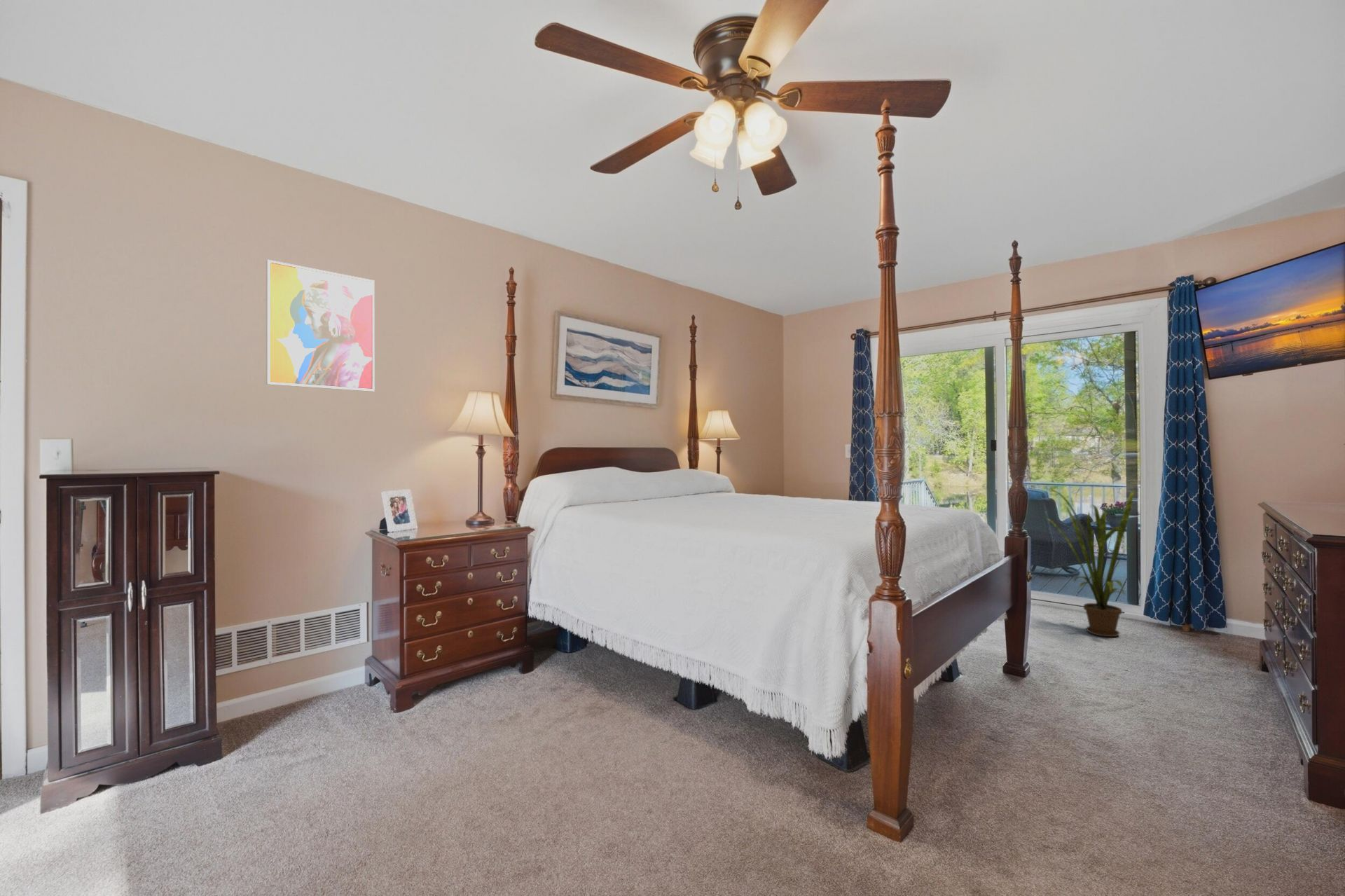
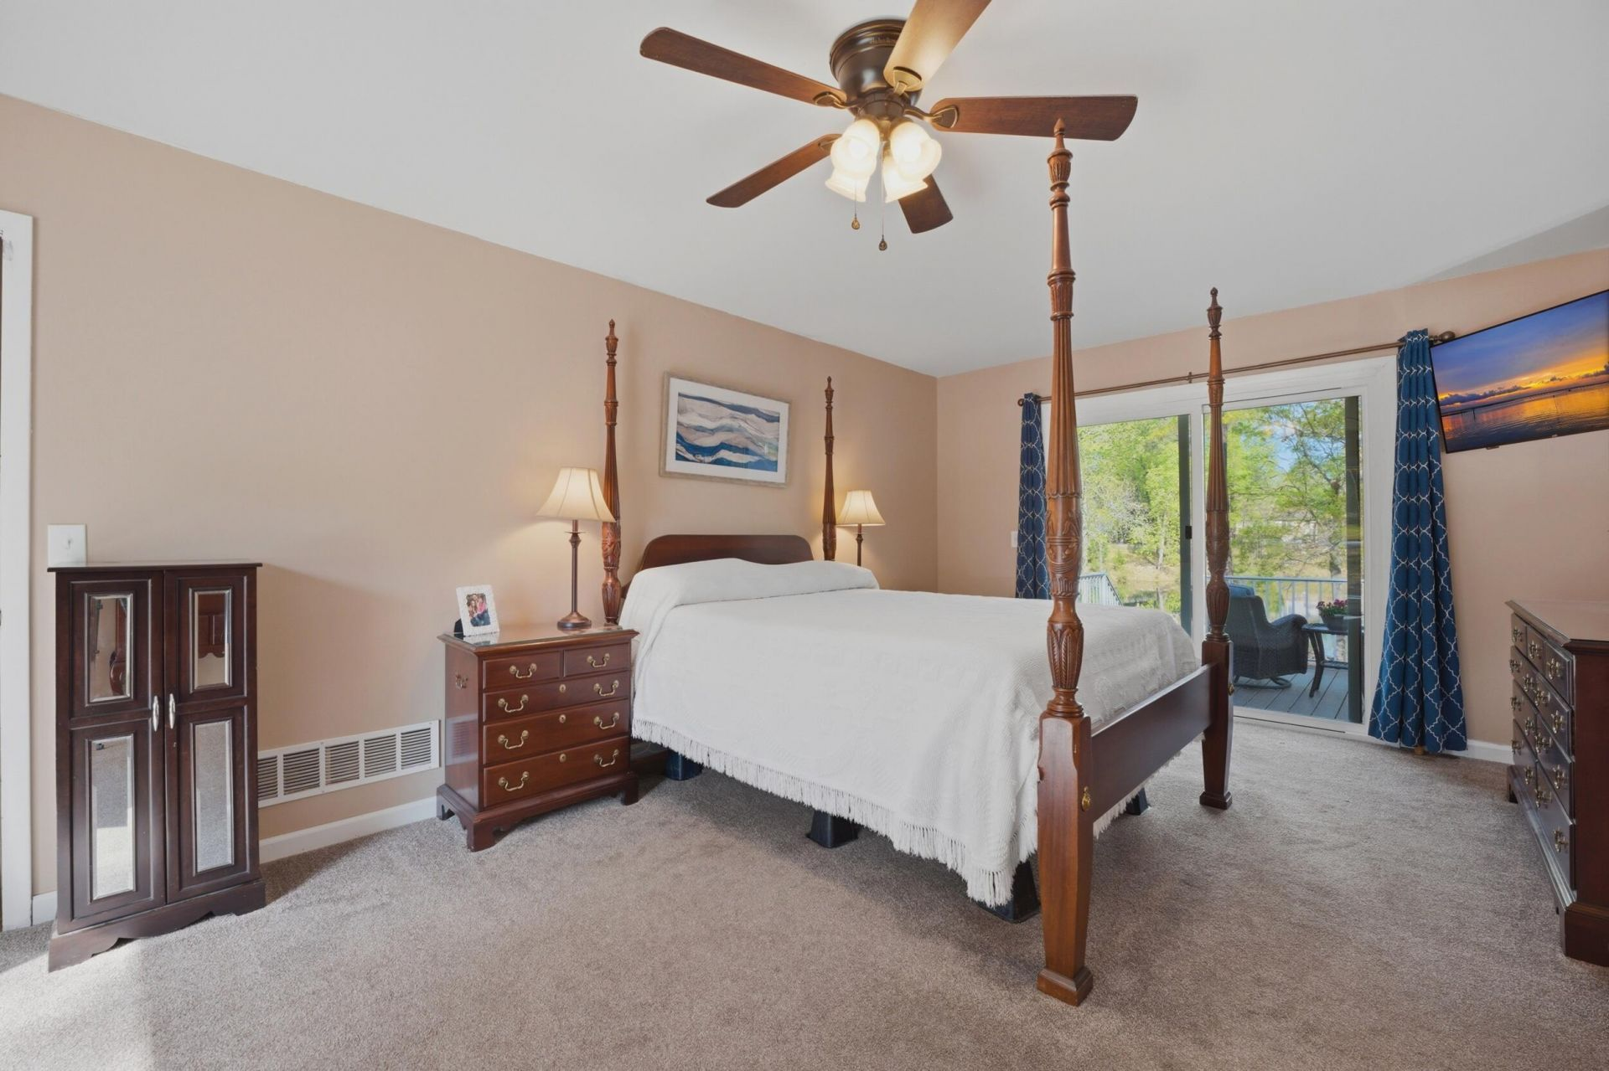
- wall art (323, 329)
- house plant (1094, 561)
